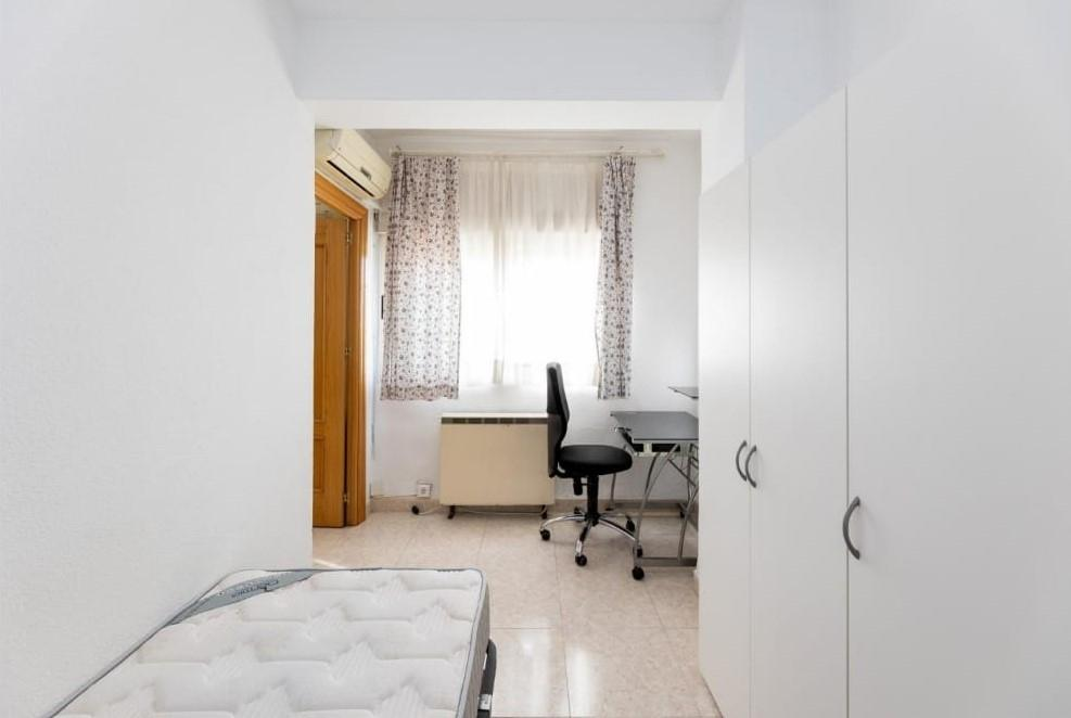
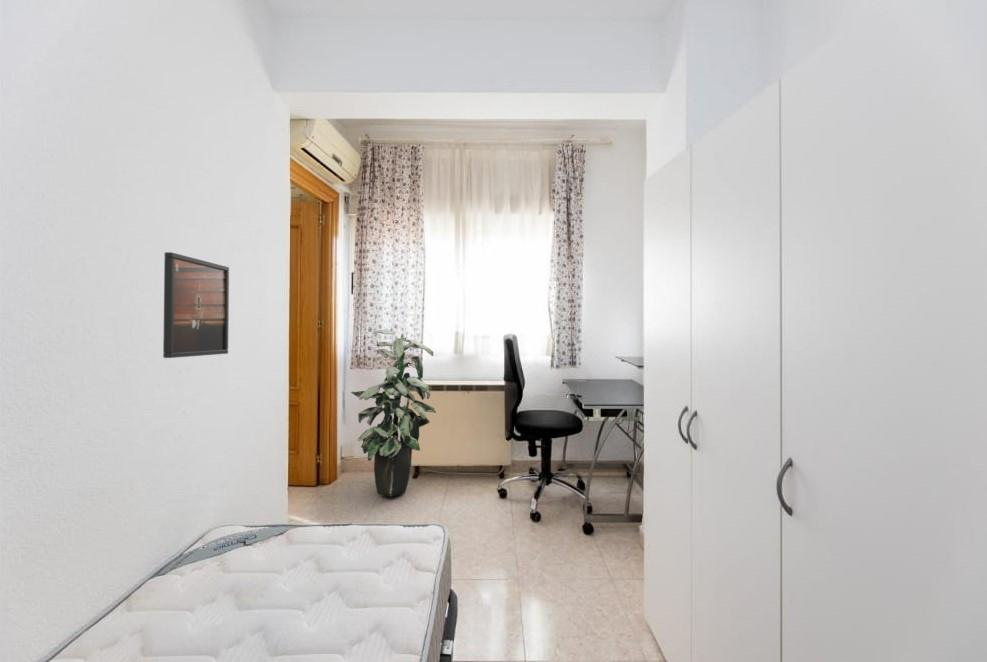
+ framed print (199, 307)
+ indoor plant (392, 410)
